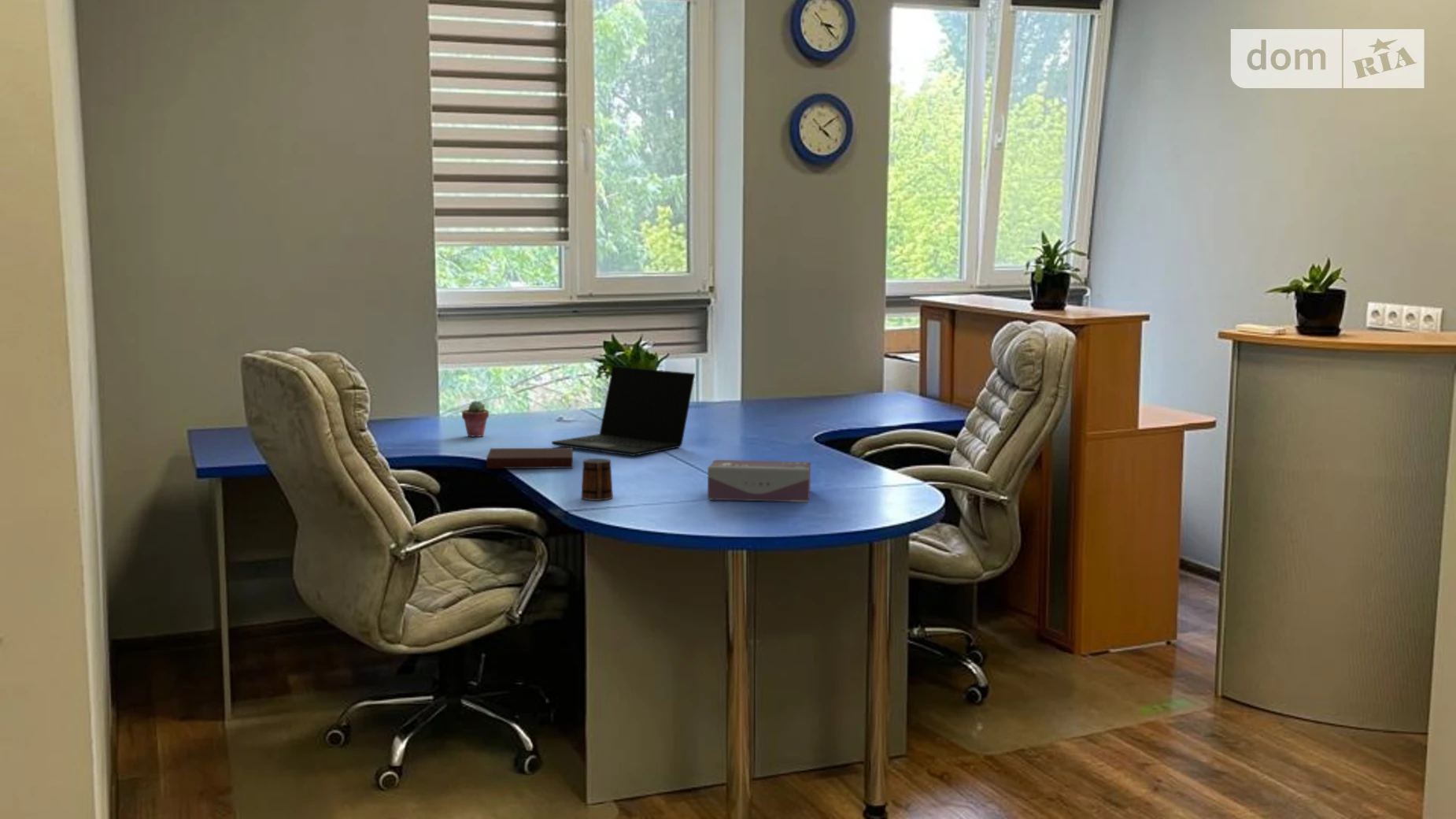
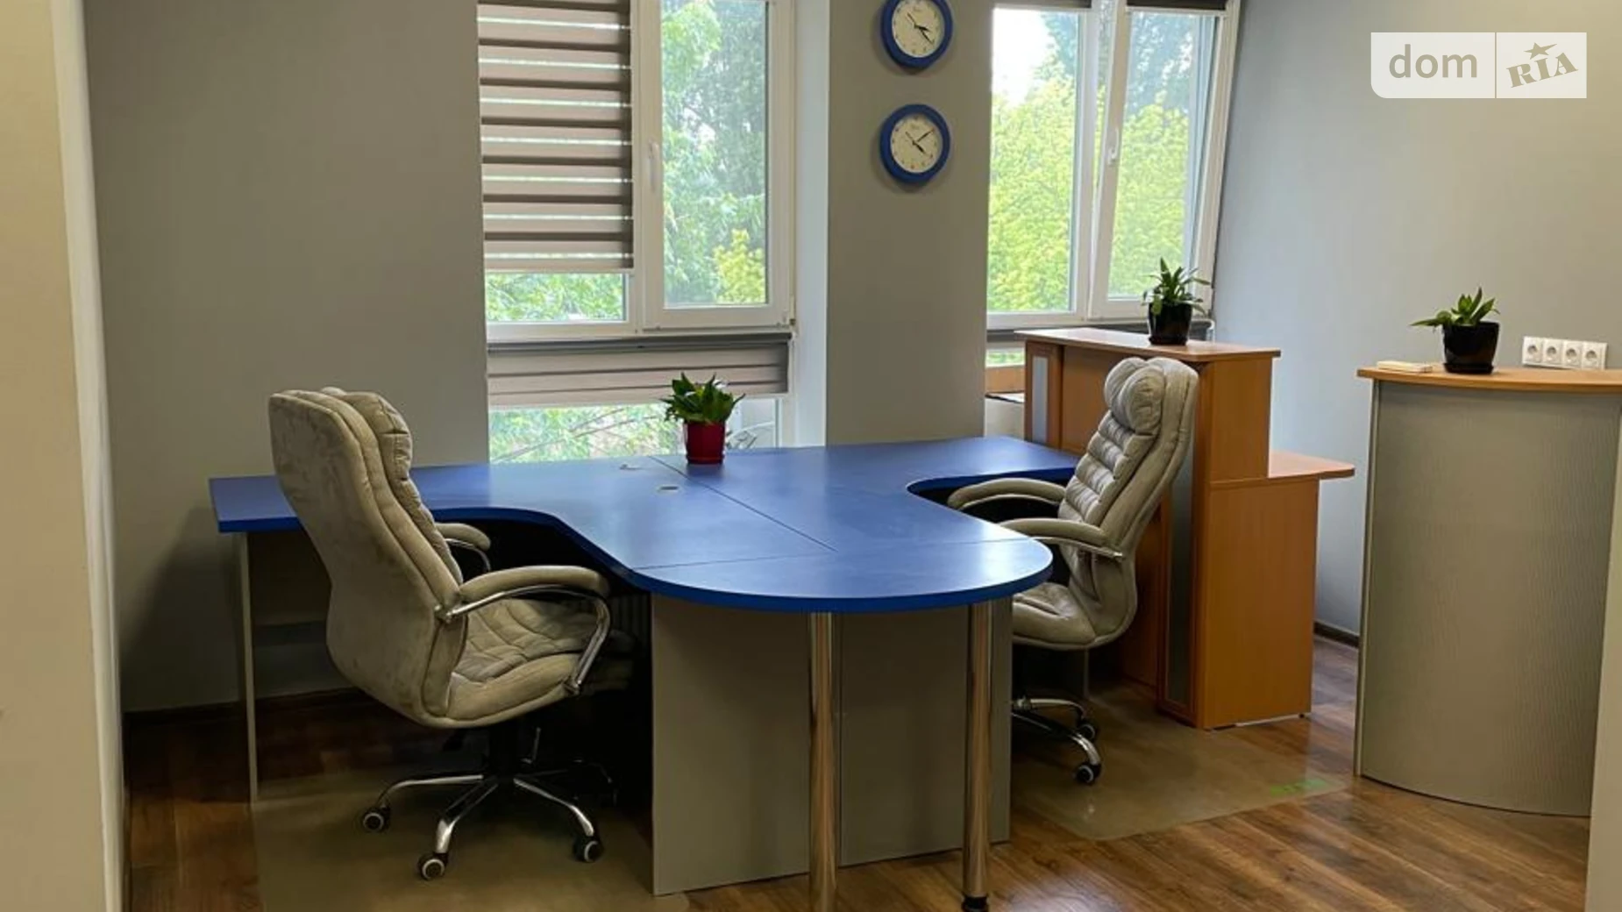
- mug (597, 479)
- laptop (623, 409)
- tissue box (759, 479)
- potted succulent (475, 417)
- notebook (530, 458)
